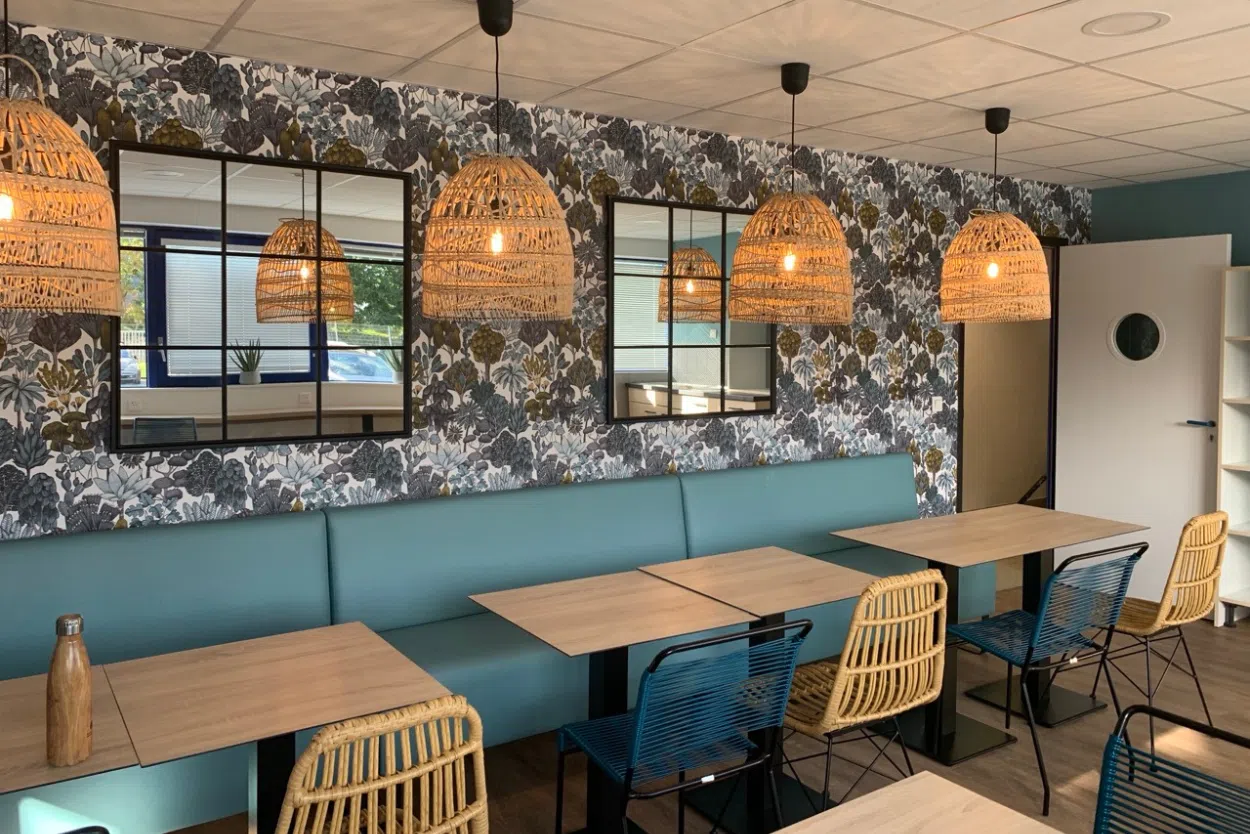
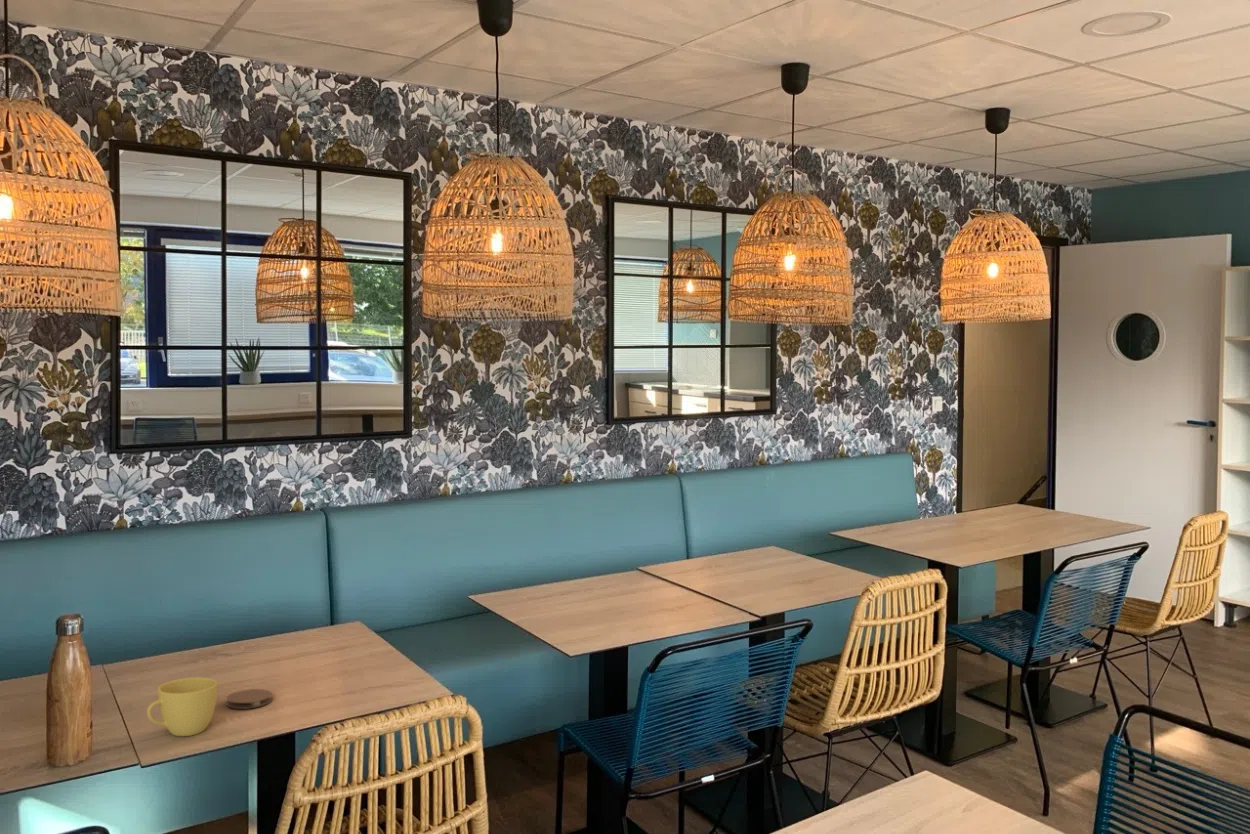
+ coaster (249, 698)
+ cup (181, 710)
